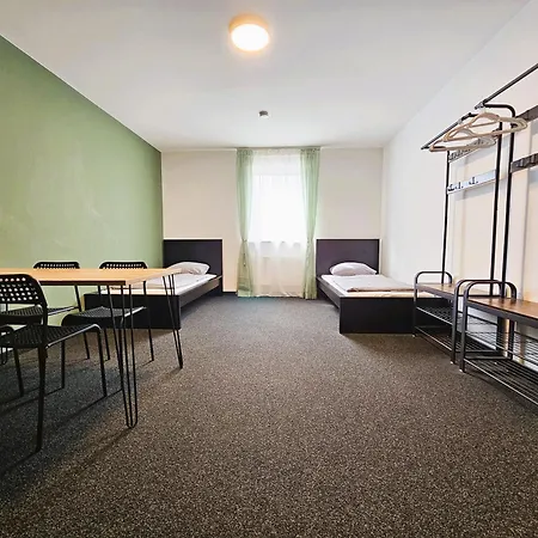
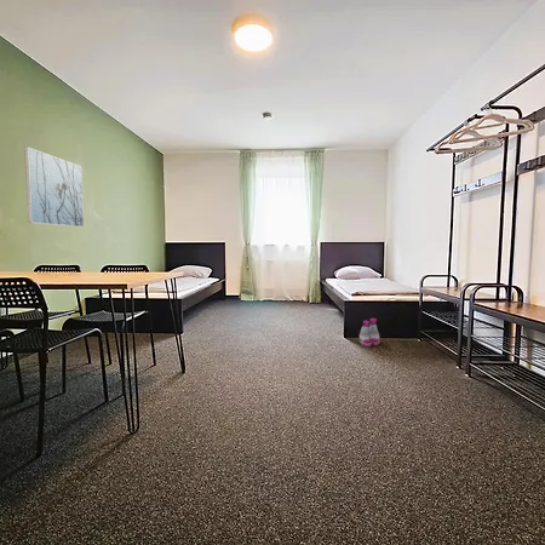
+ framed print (57, 191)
+ boots (369, 331)
